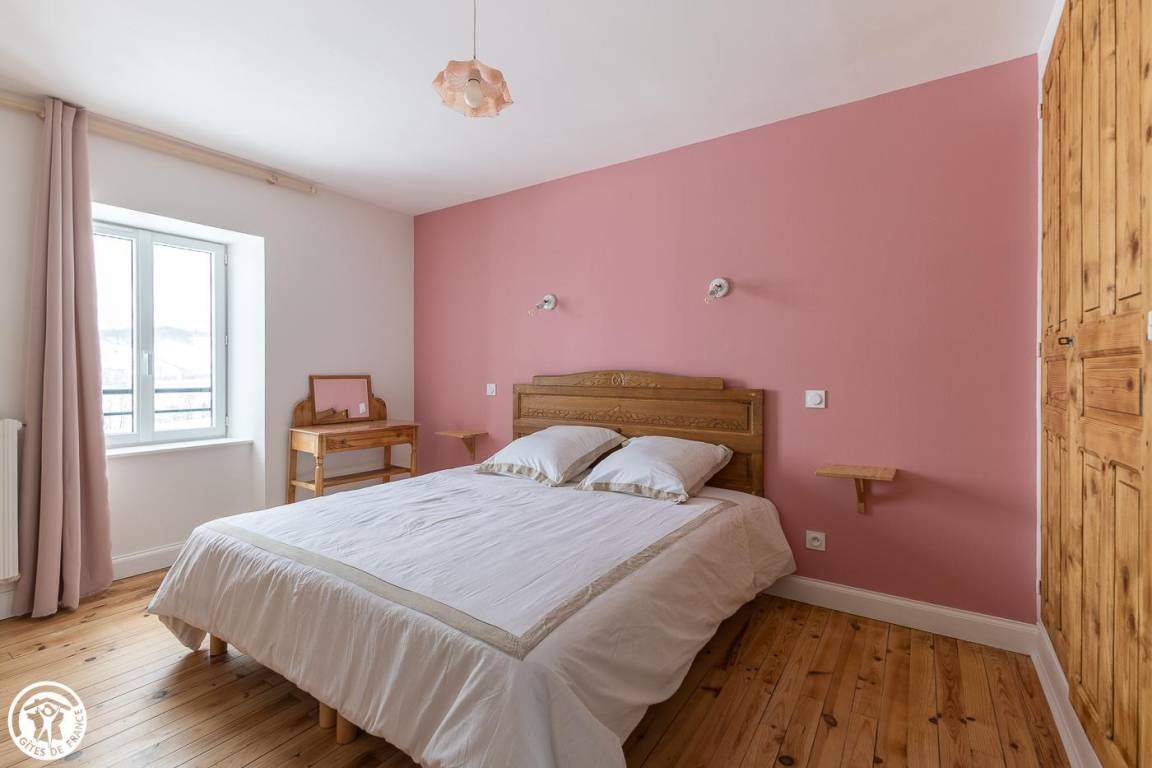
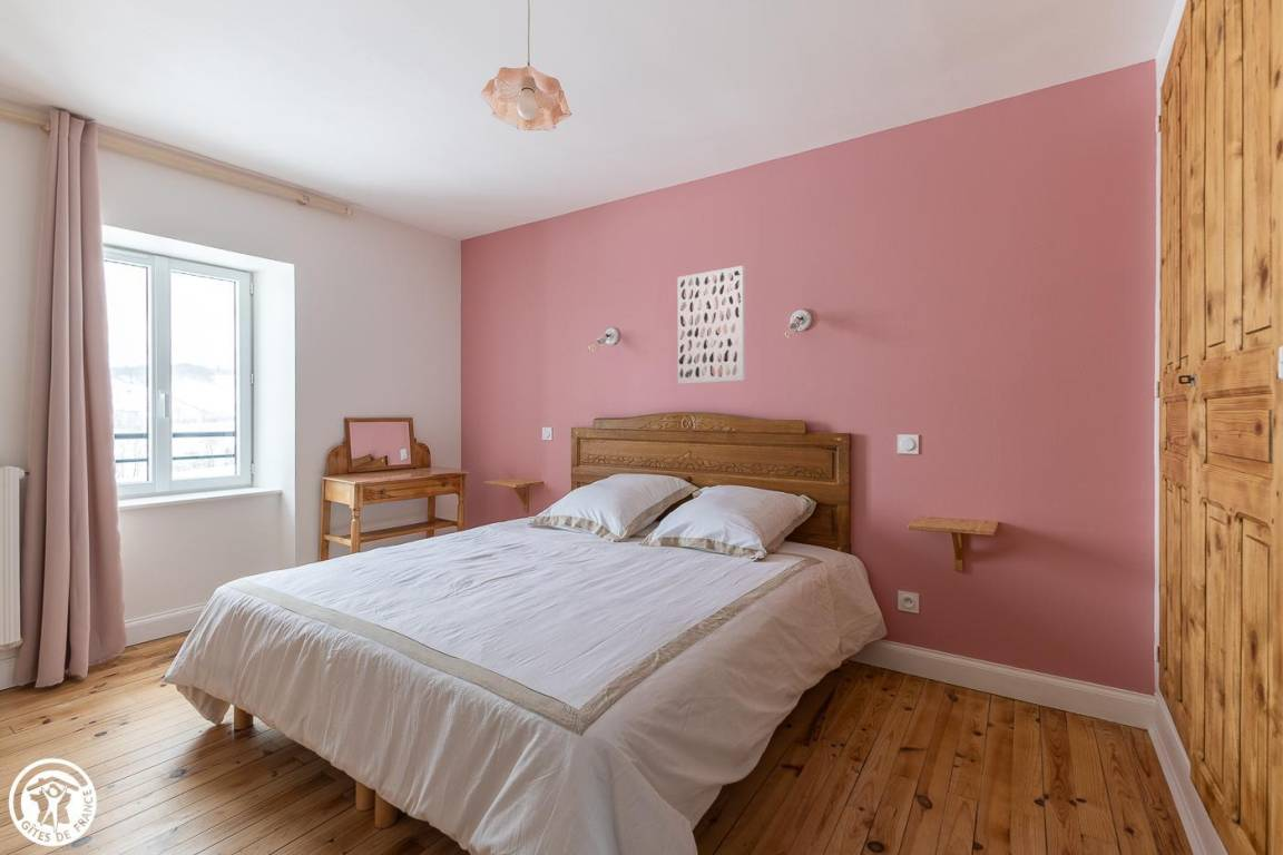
+ wall art (709, 326)
